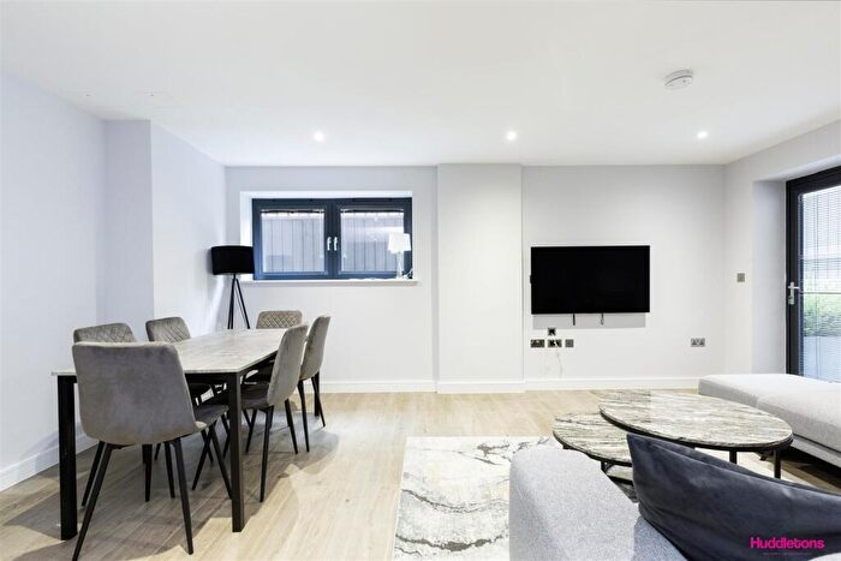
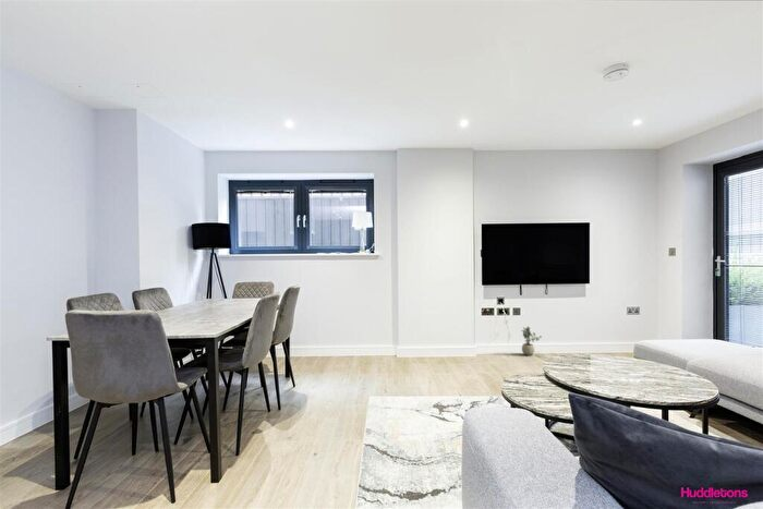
+ potted plant (530, 340)
